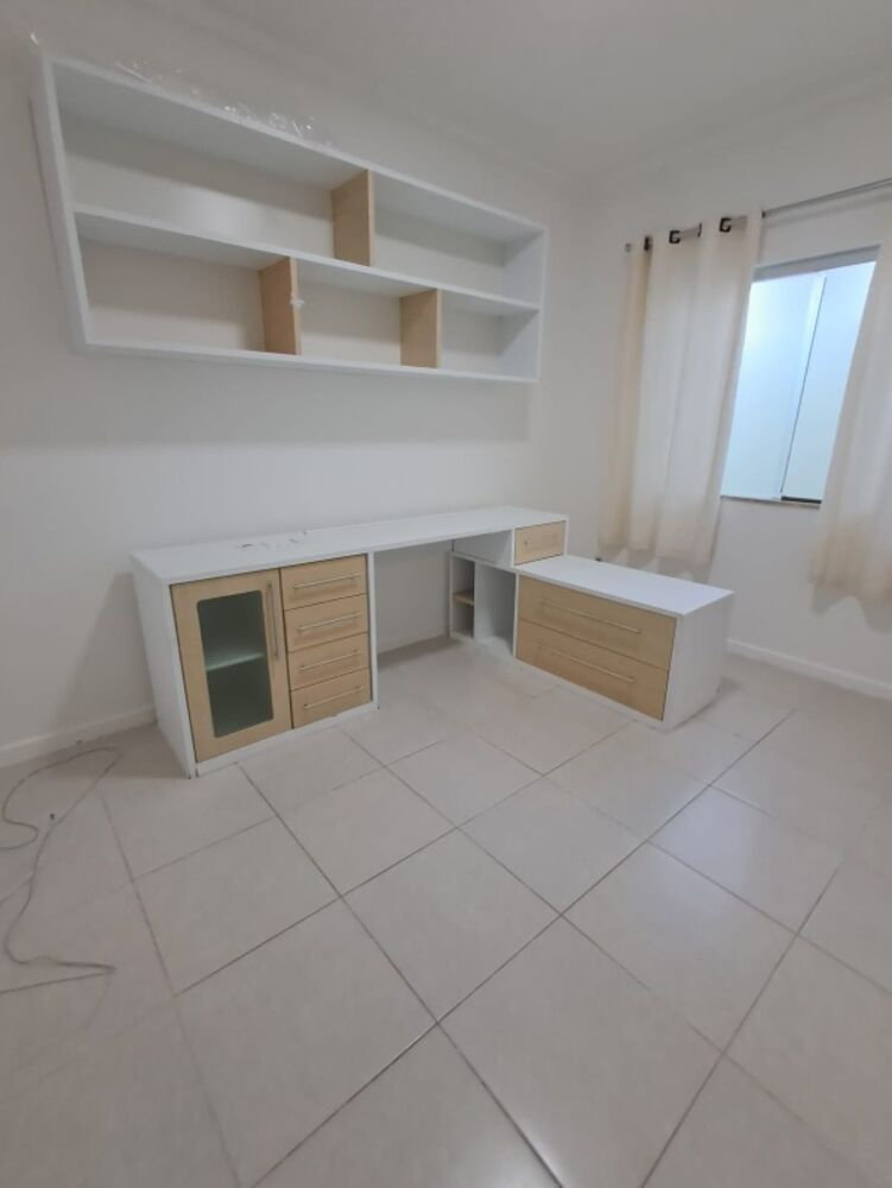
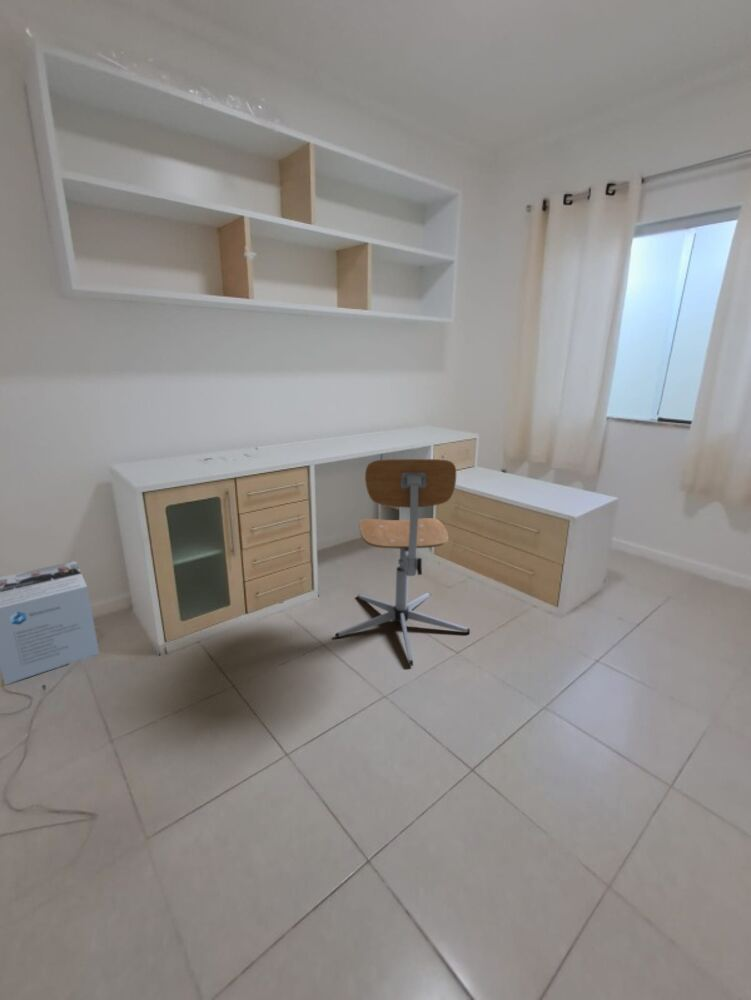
+ cardboard box (43, 617)
+ office chair (404, 543)
